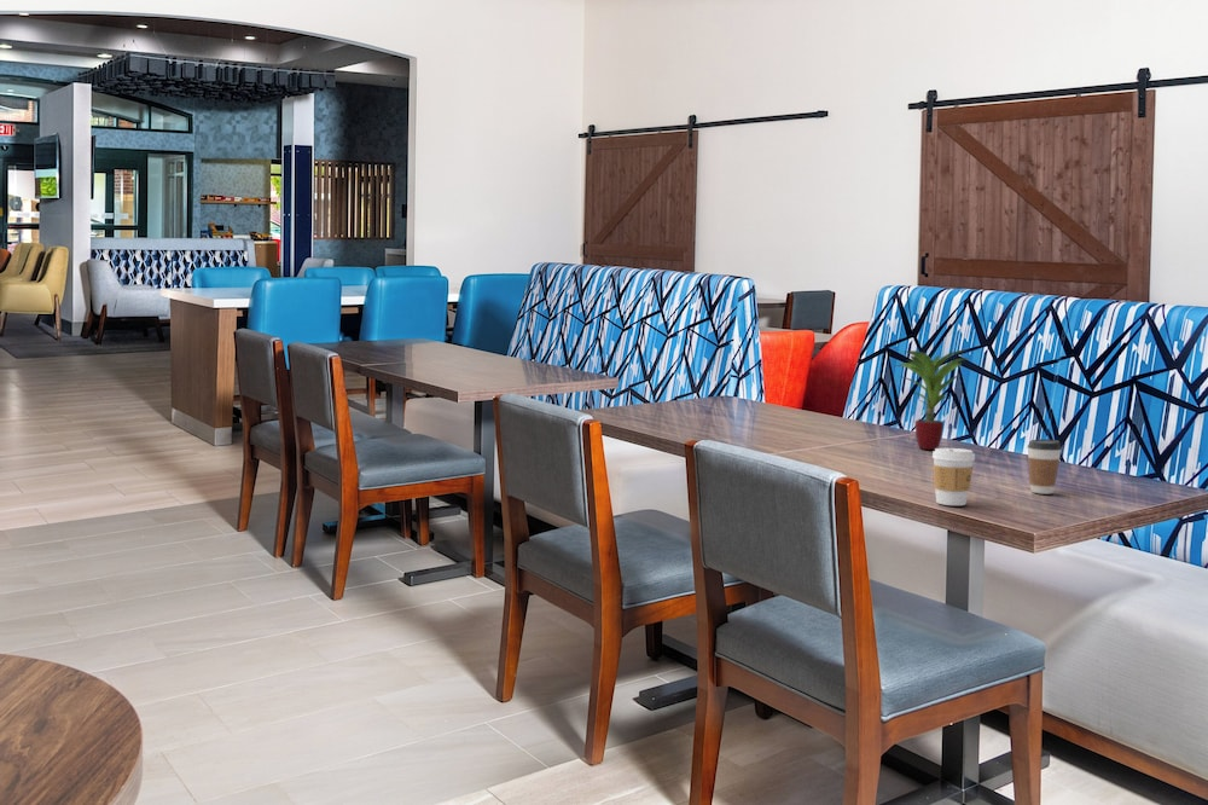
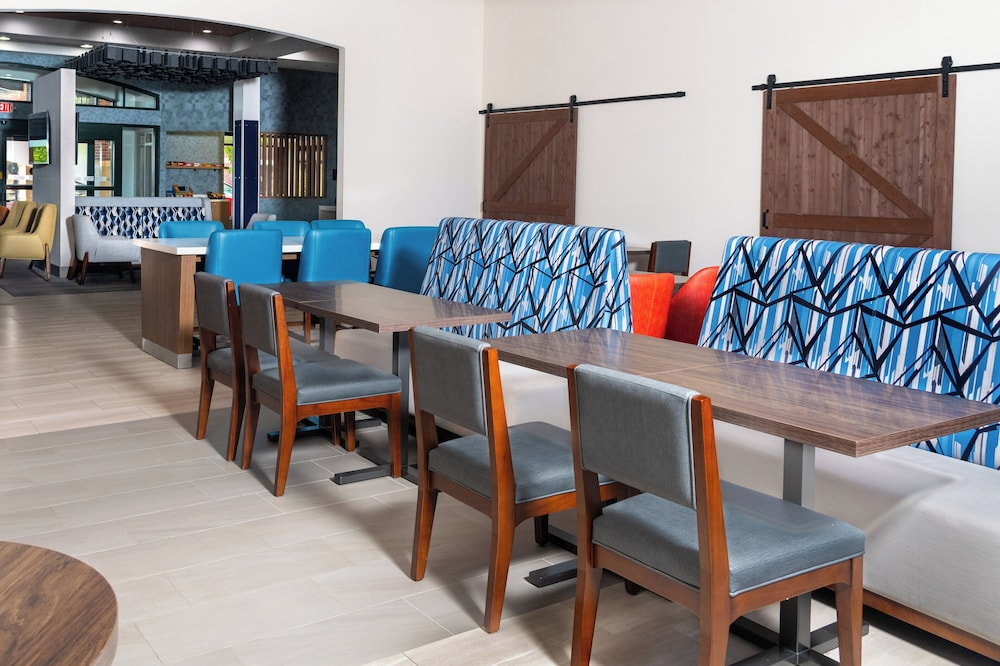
- coffee cup (1043, 465)
- potted plant (924, 398)
- coffee cup (952, 475)
